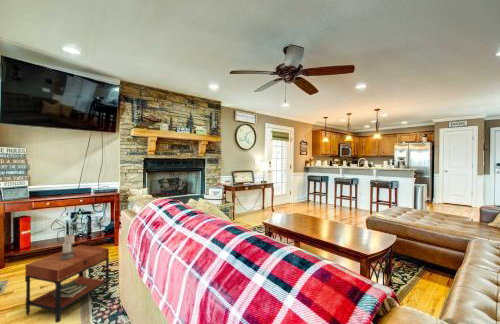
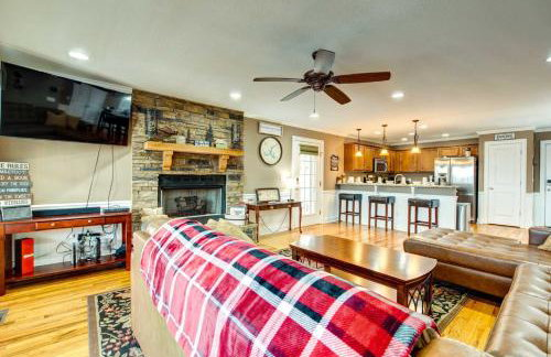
- side table (70, 269)
